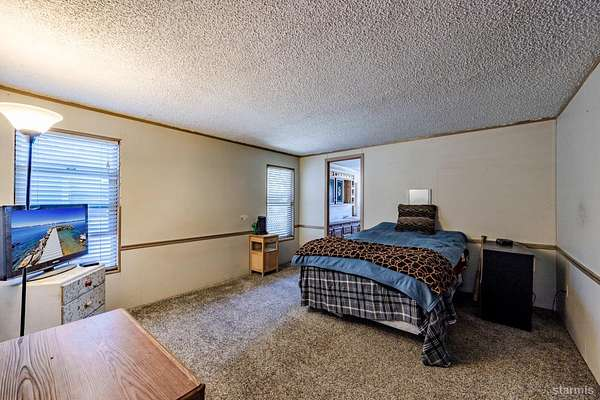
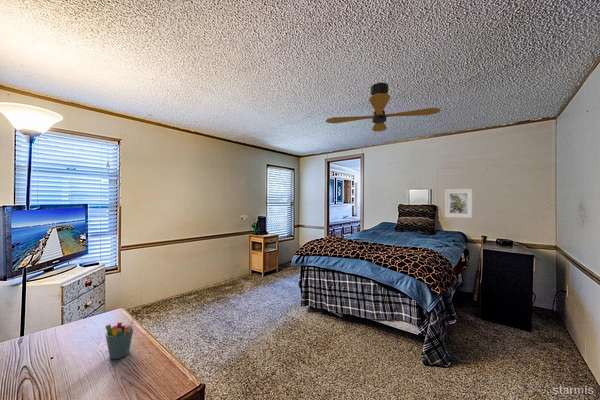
+ ceiling fan (379, 103)
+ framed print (458, 203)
+ pen holder (119, 336)
